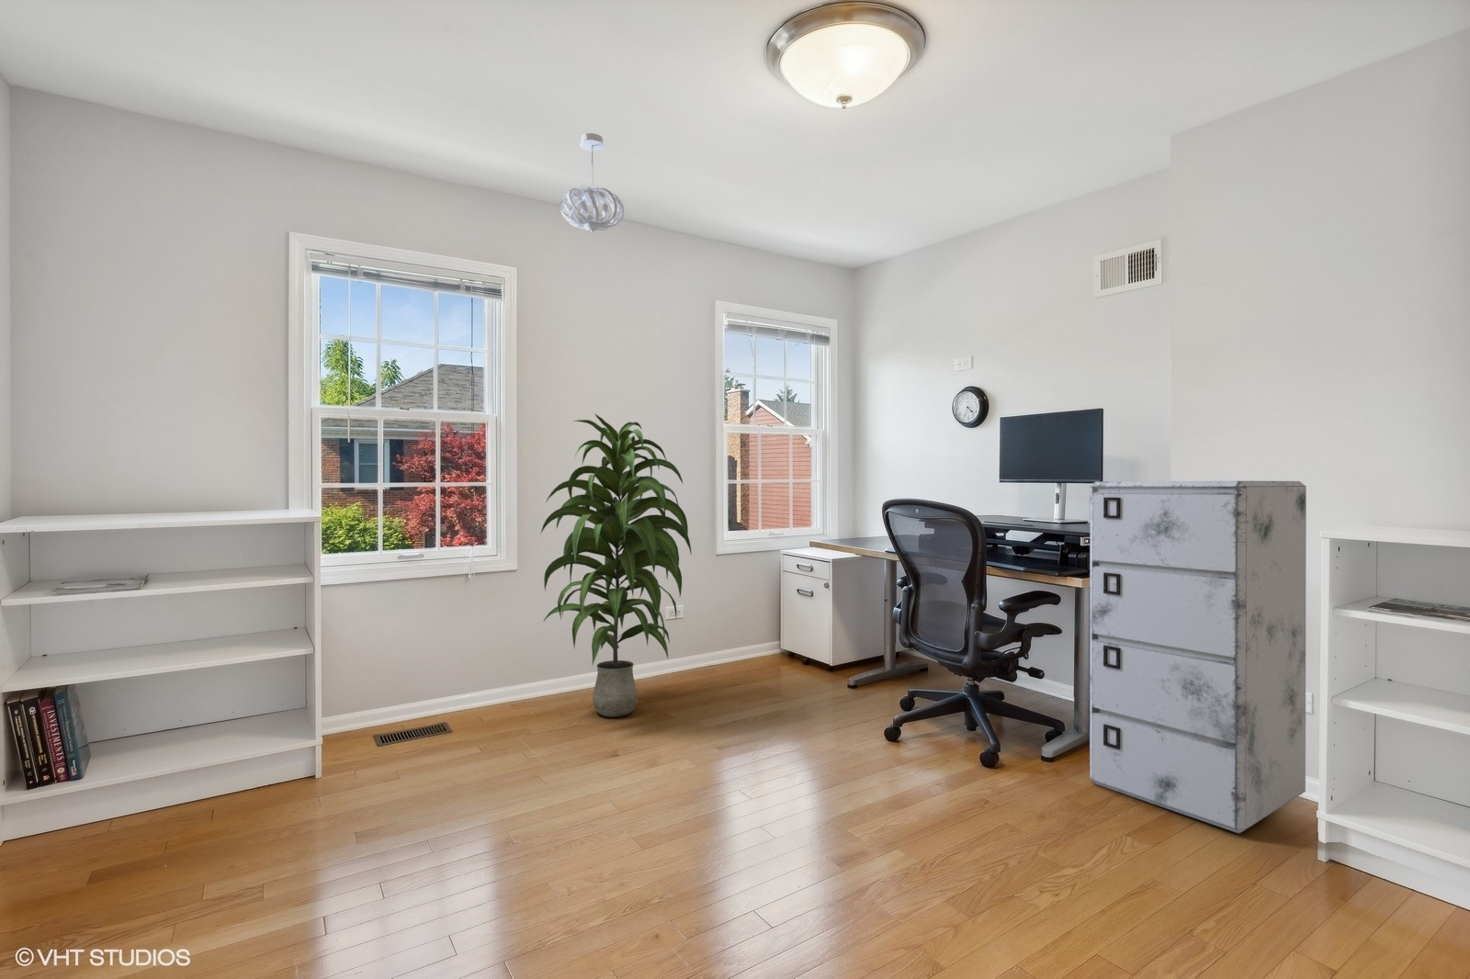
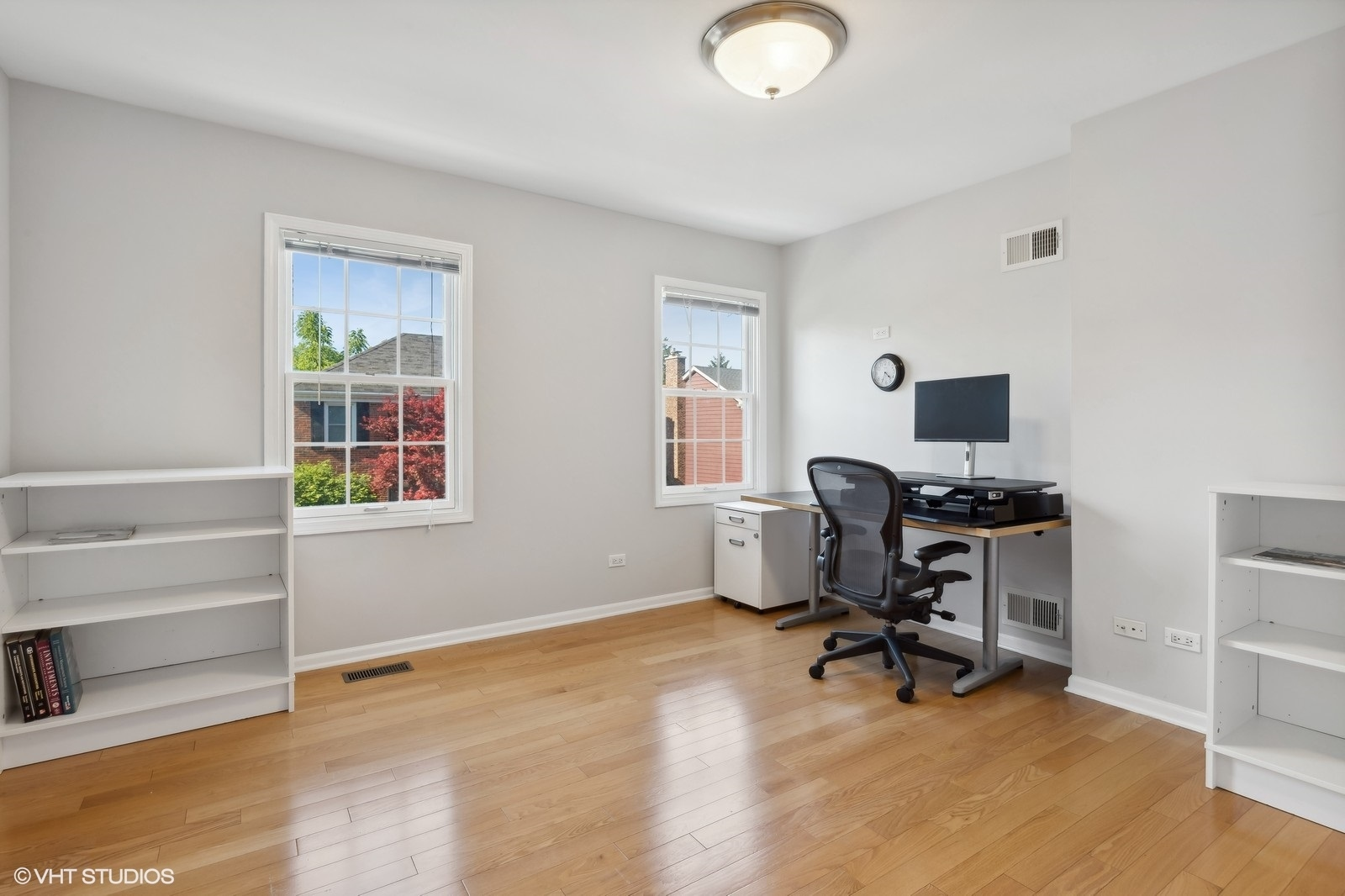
- pendant light (591, 185)
- filing cabinet (1195, 636)
- indoor plant (615, 563)
